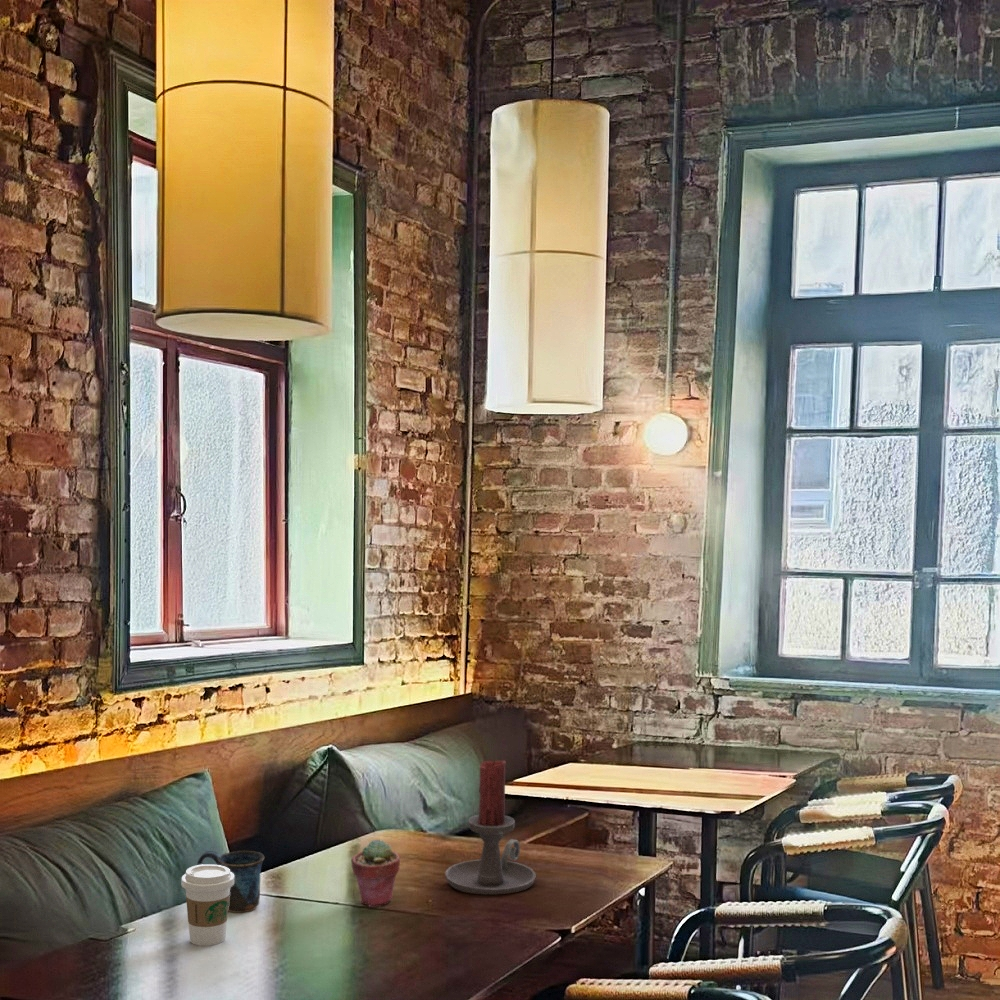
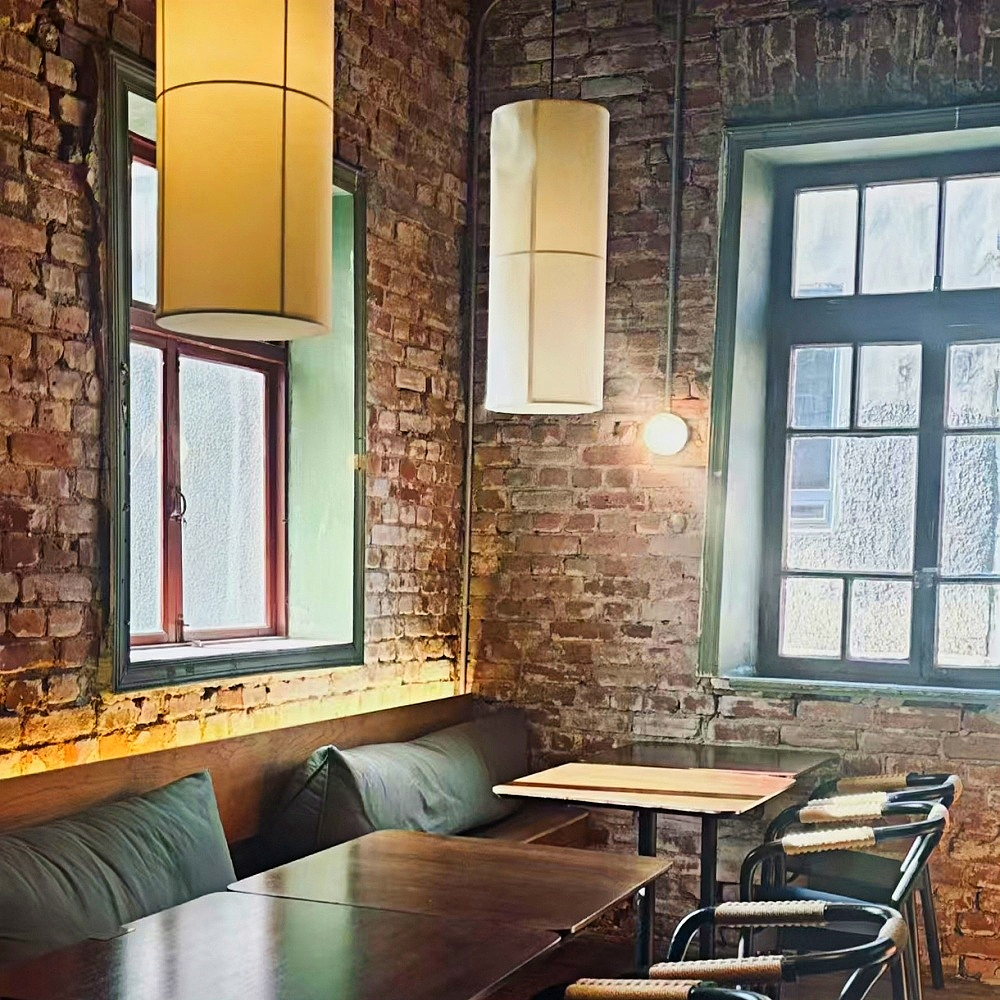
- mug (235, 879)
- potted succulent (376, 870)
- candle holder (496, 818)
- coffee cup (207, 904)
